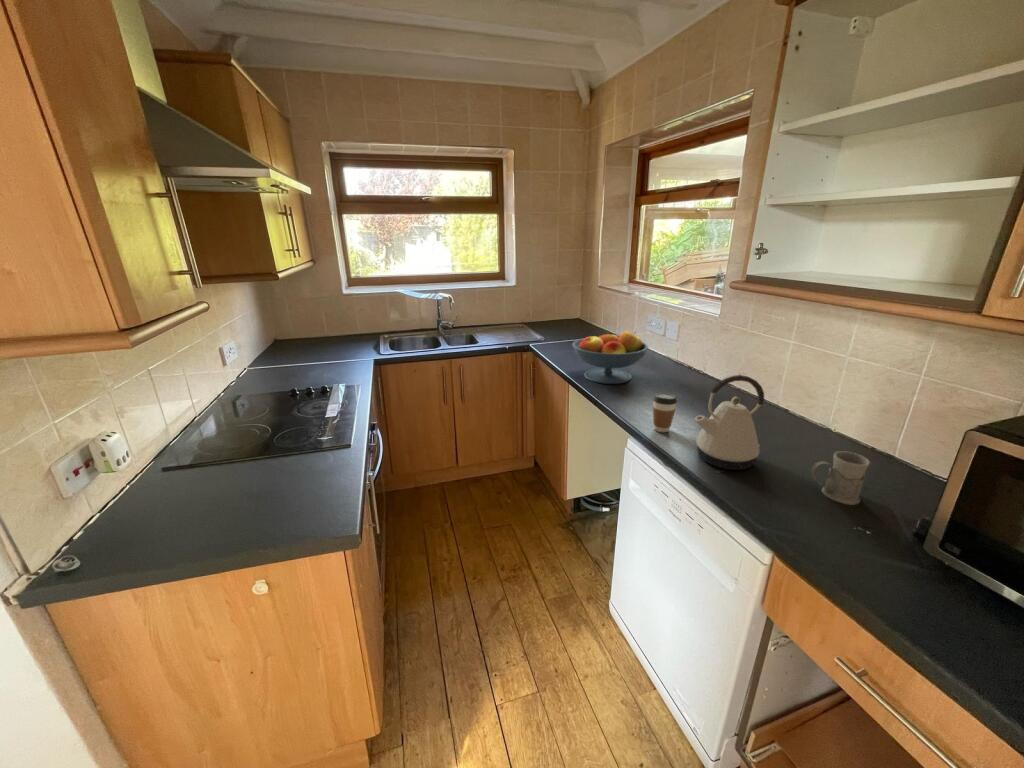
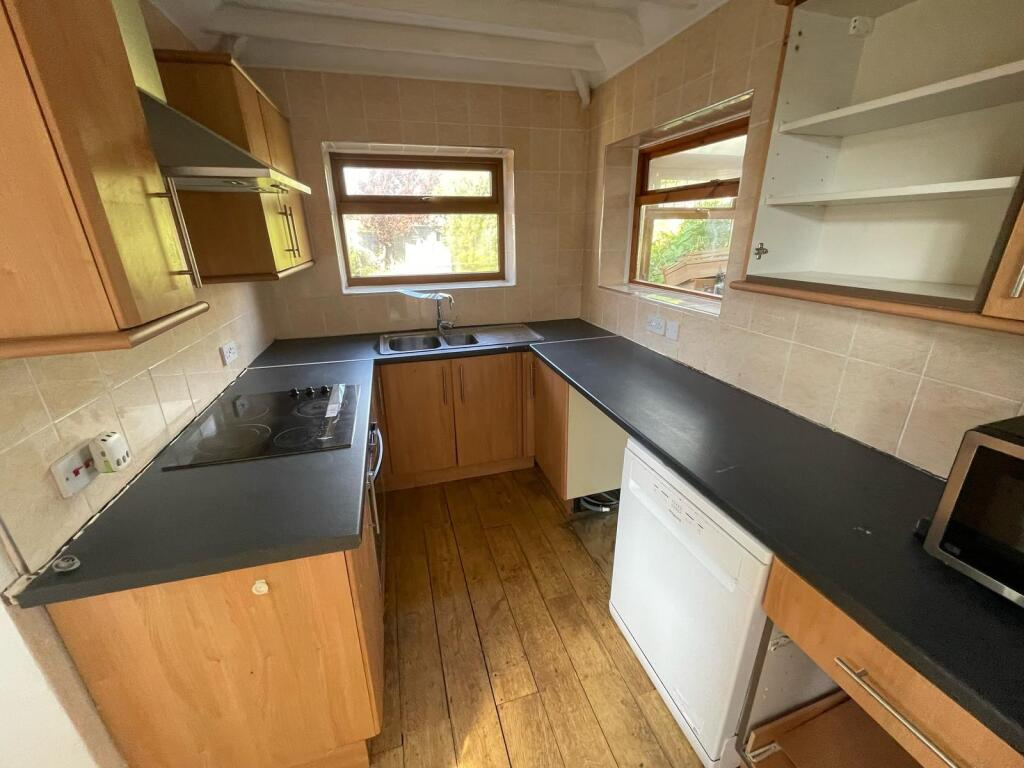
- kettle (729, 418)
- fruit bowl (608, 355)
- mug (836, 477)
- coffee cup (663, 412)
